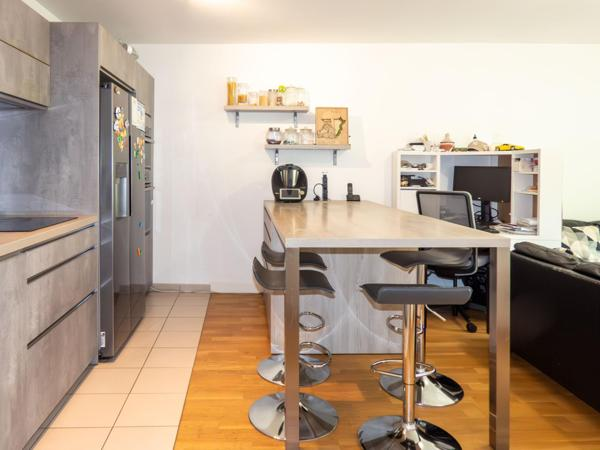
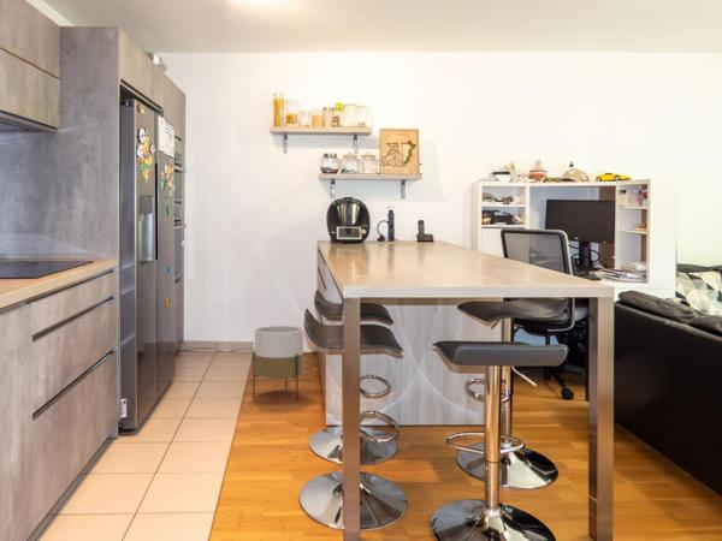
+ planter (278, 362)
